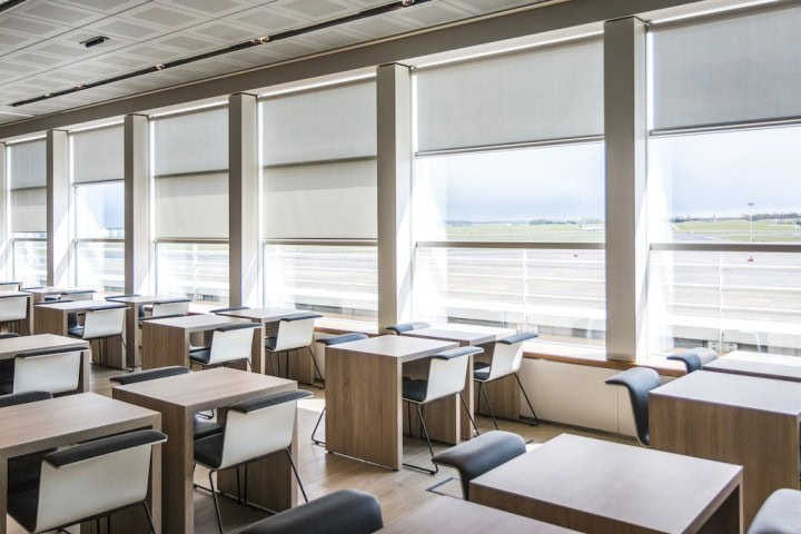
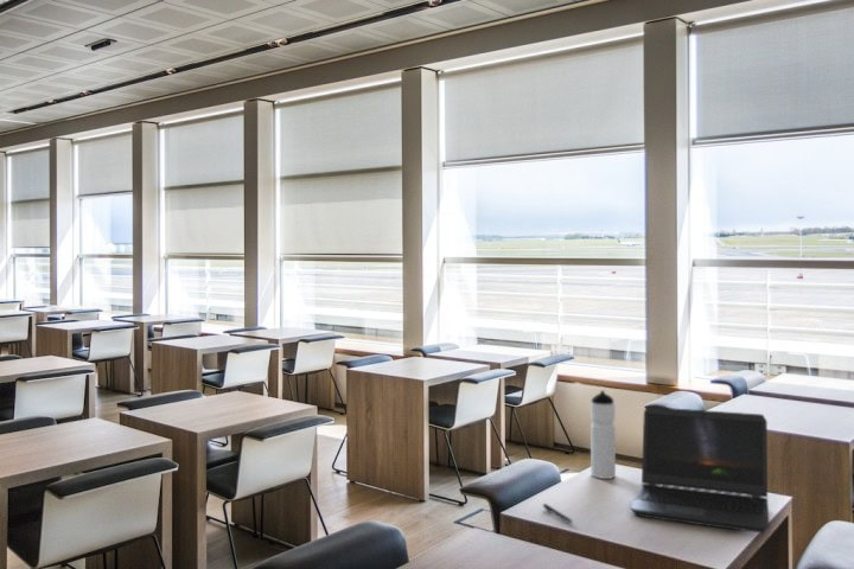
+ pen (557, 513)
+ water bottle (603, 433)
+ laptop computer (700, 463)
